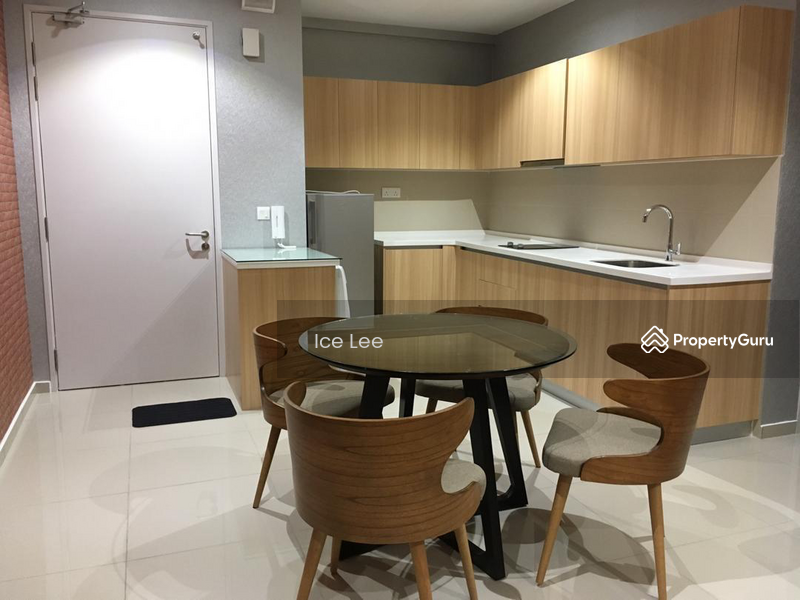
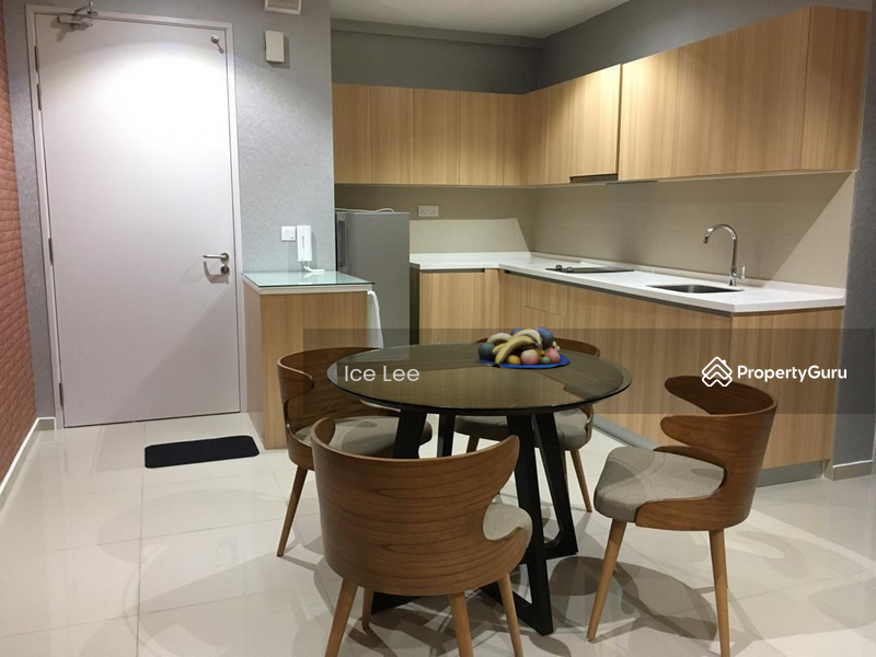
+ fruit bowl (523, 344)
